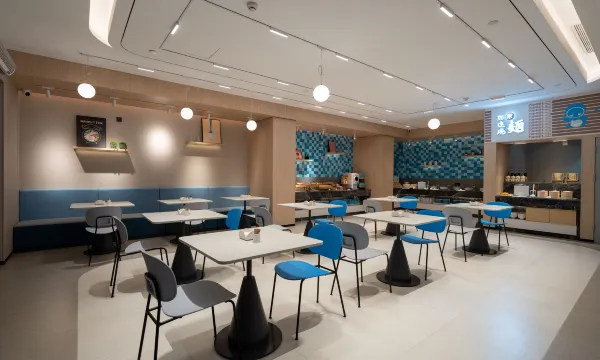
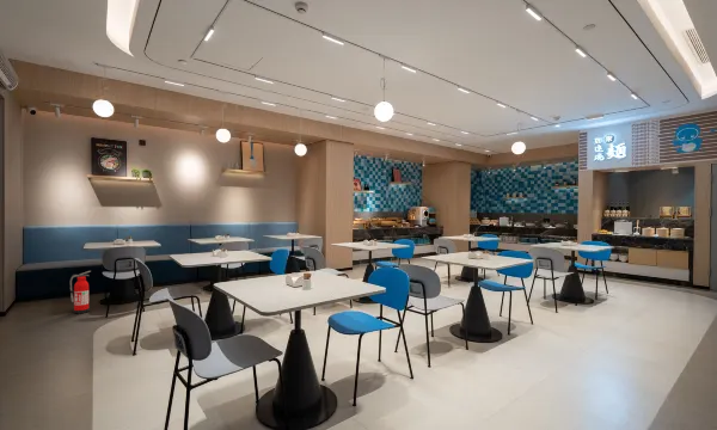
+ fire extinguisher (80, 291)
